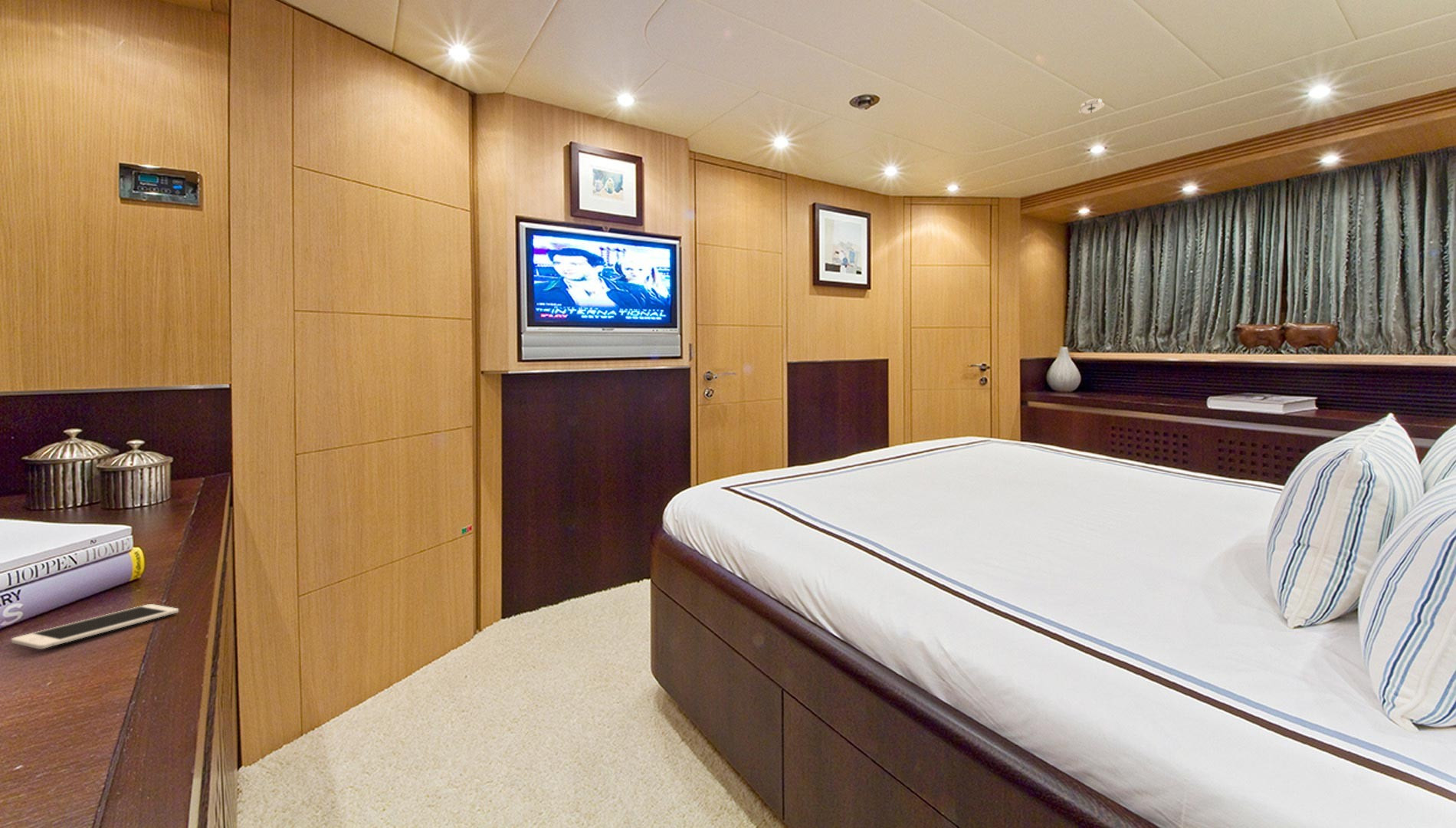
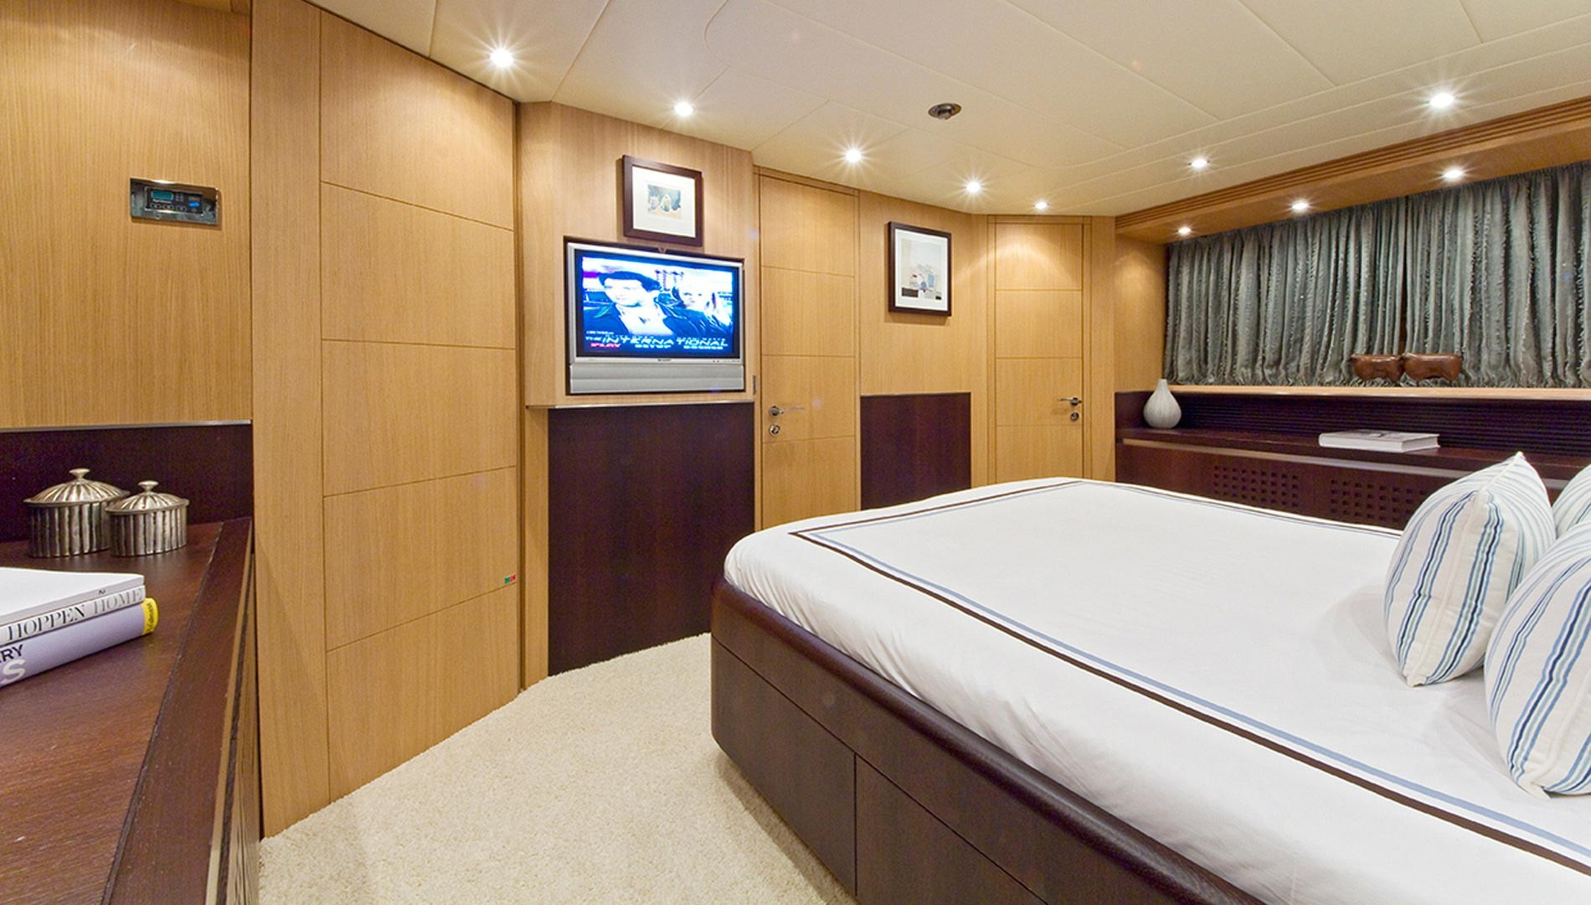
- cell phone (100, 624)
- smoke detector (1090, 106)
